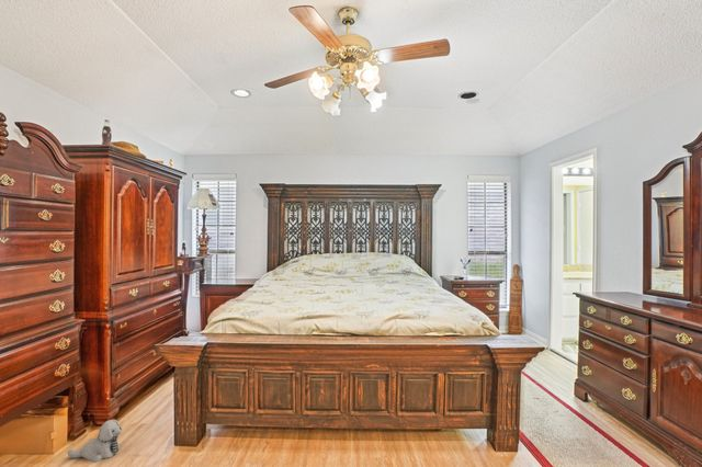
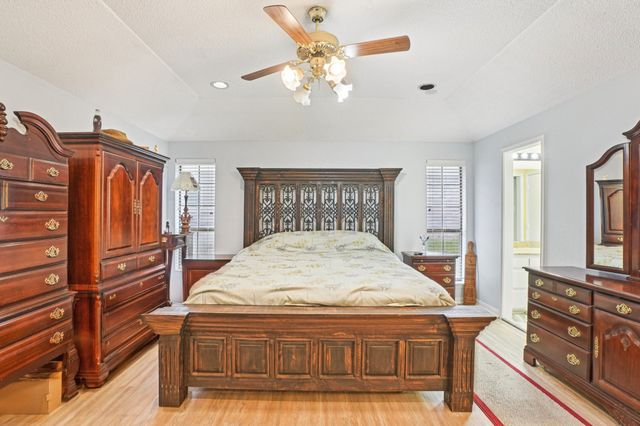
- plush toy (97, 437)
